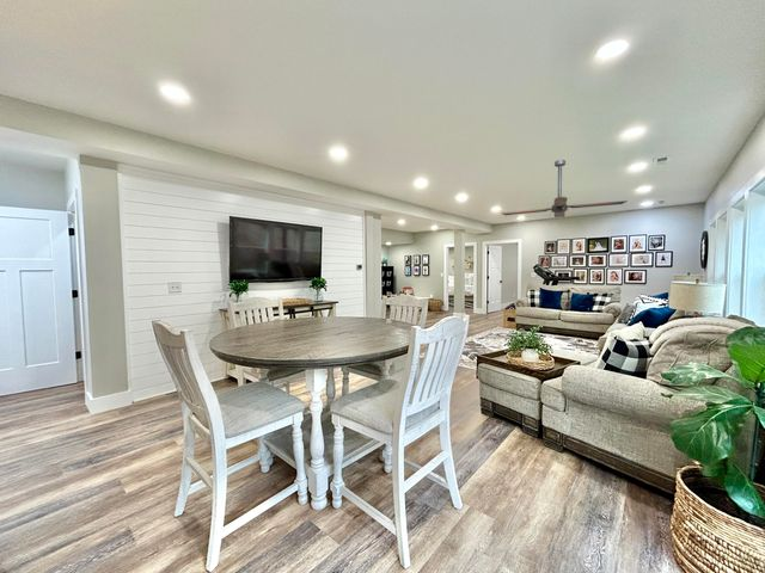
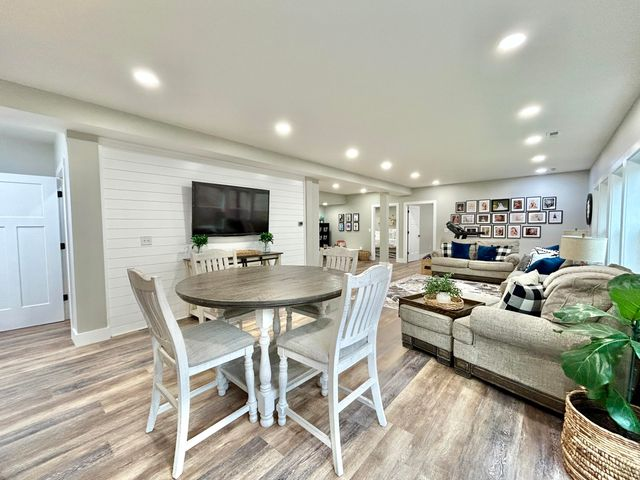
- ceiling fan (559, 186)
